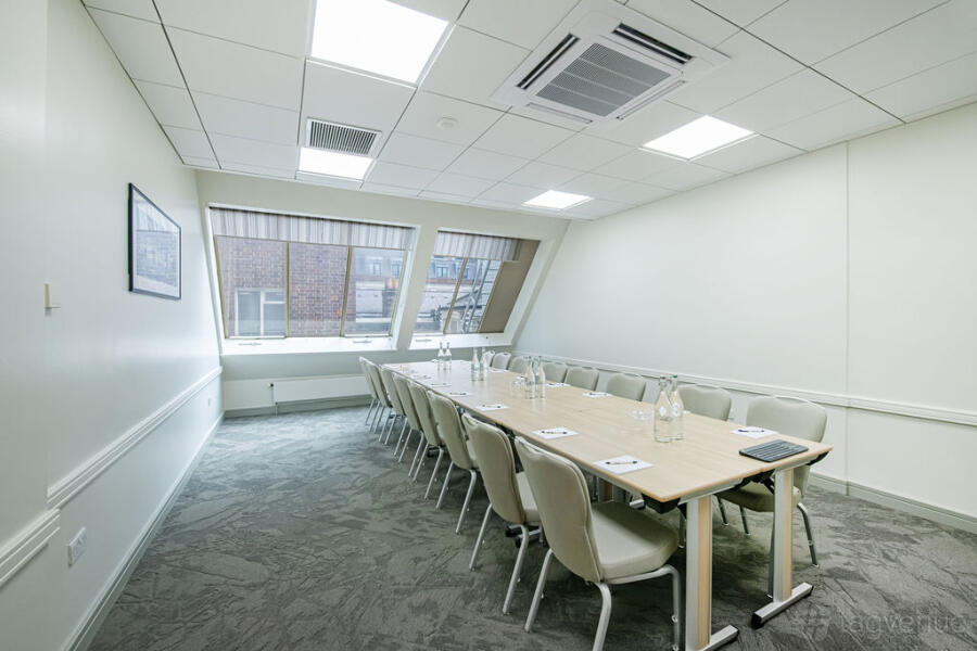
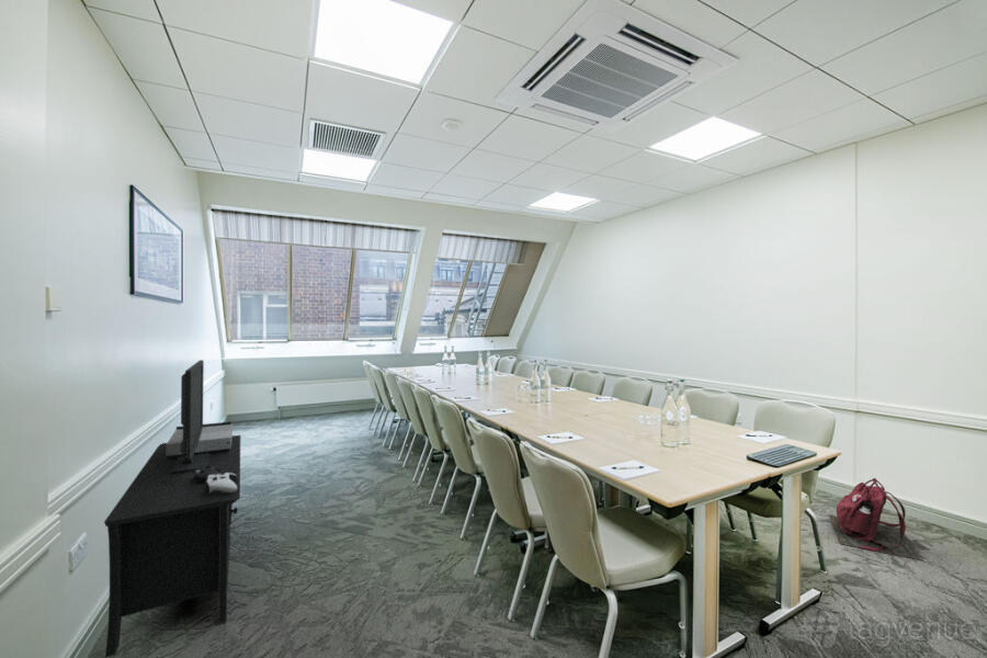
+ backpack (871, 507)
+ media console (192, 464)
